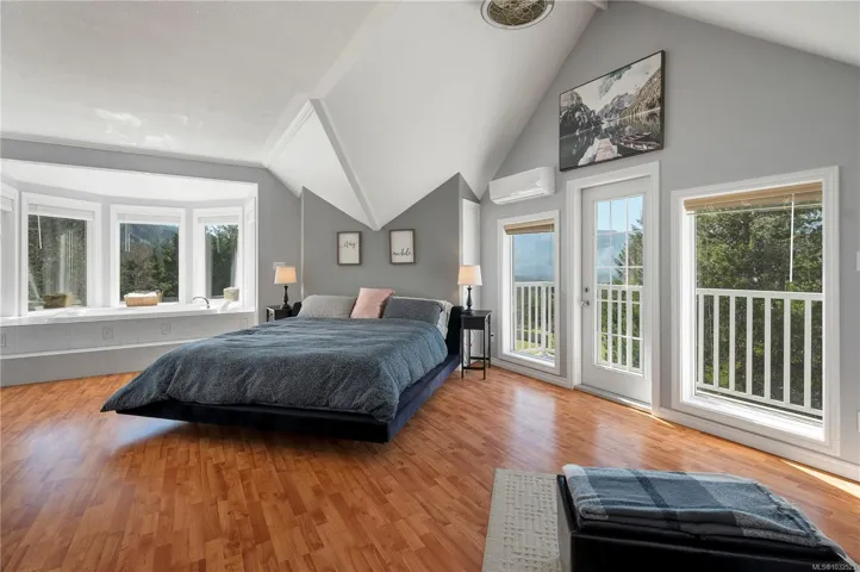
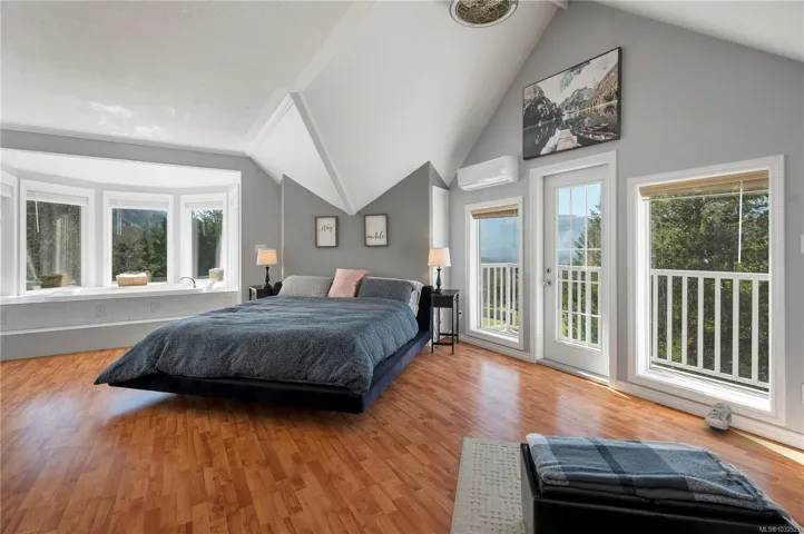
+ shoe (719, 415)
